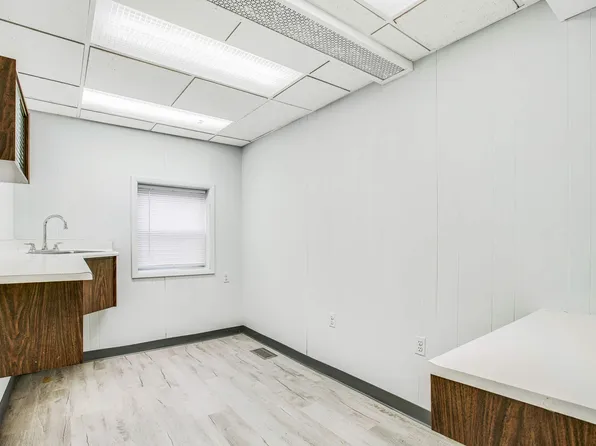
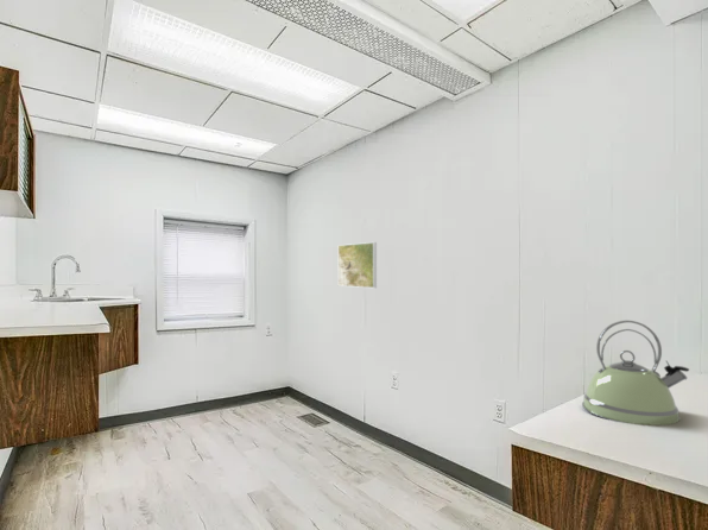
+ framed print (355, 265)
+ kettle (634, 366)
